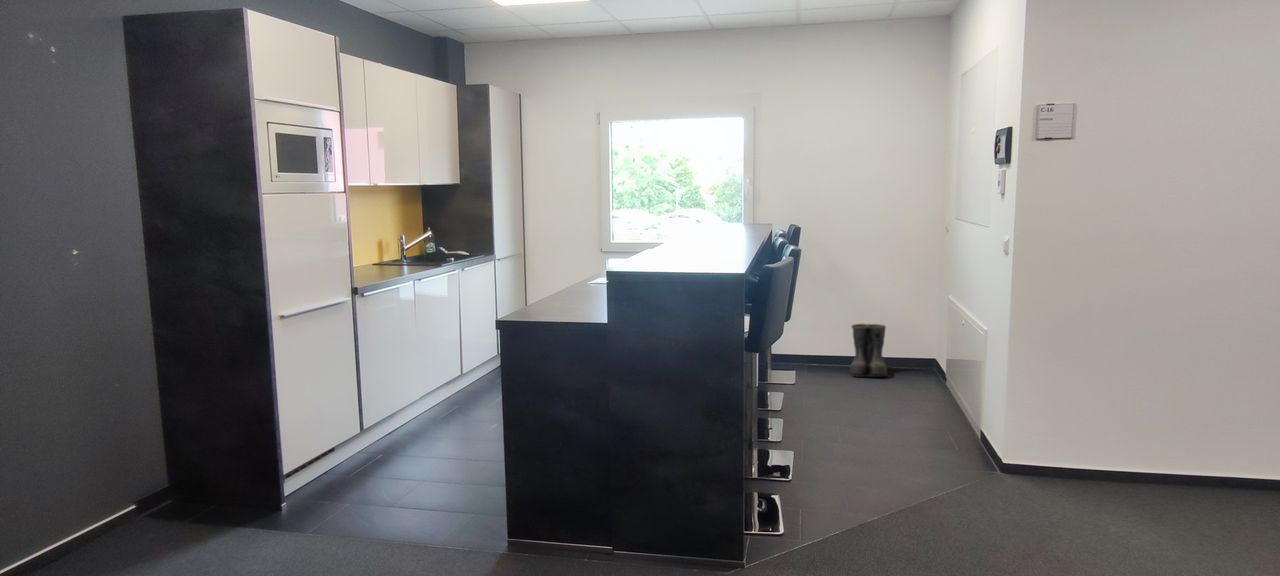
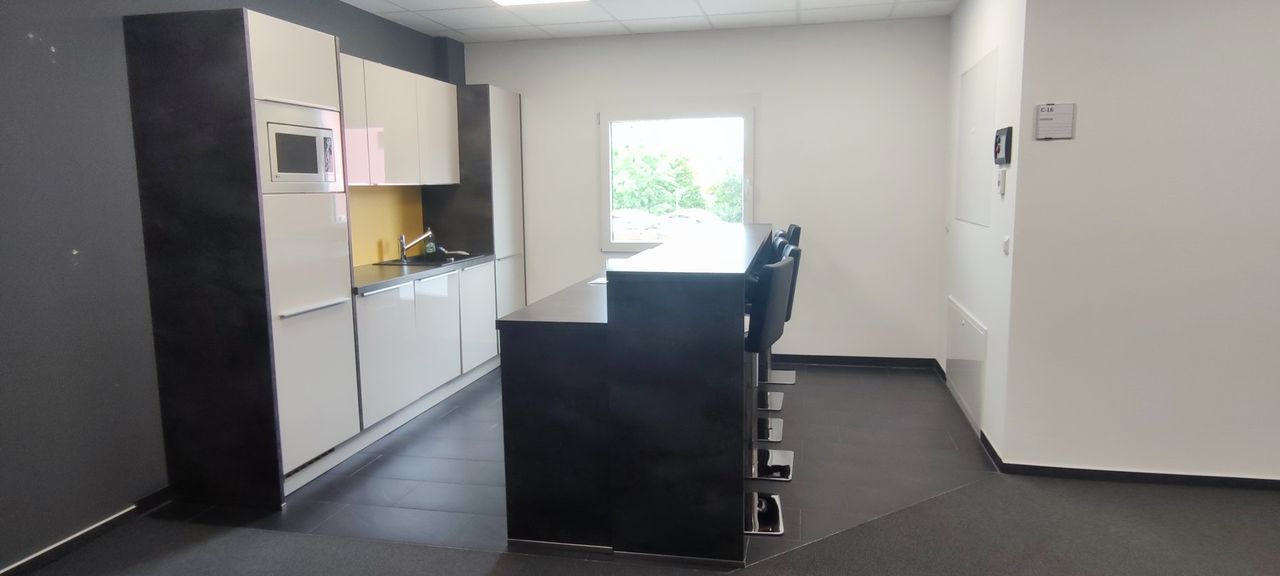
- boots (868, 349)
